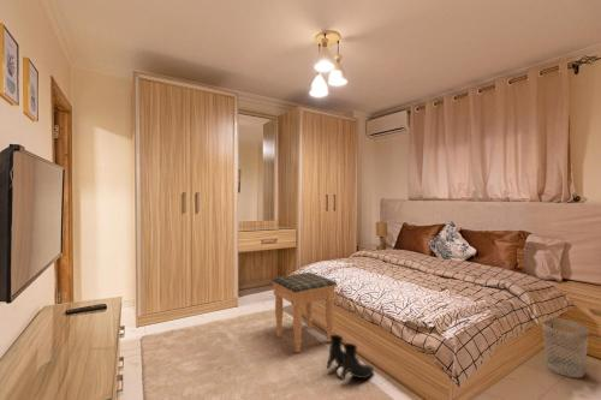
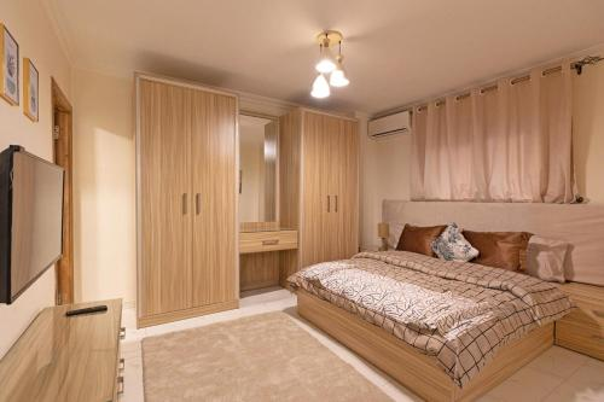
- wastebasket (565, 347)
- footstool (305, 306)
- boots (350, 354)
